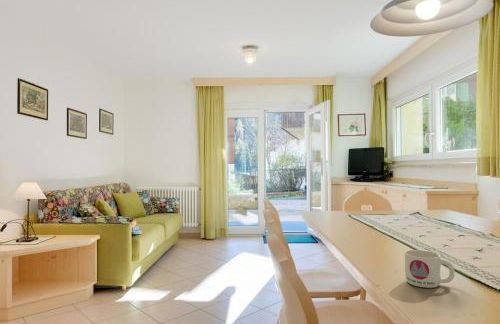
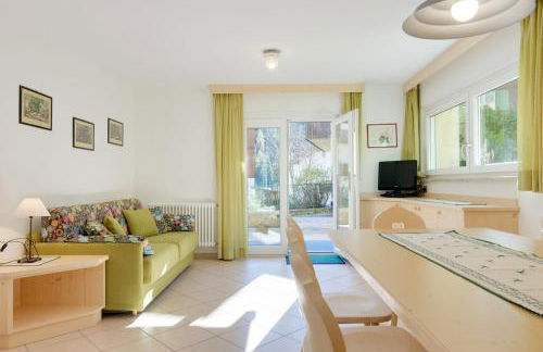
- mug (429, 268)
